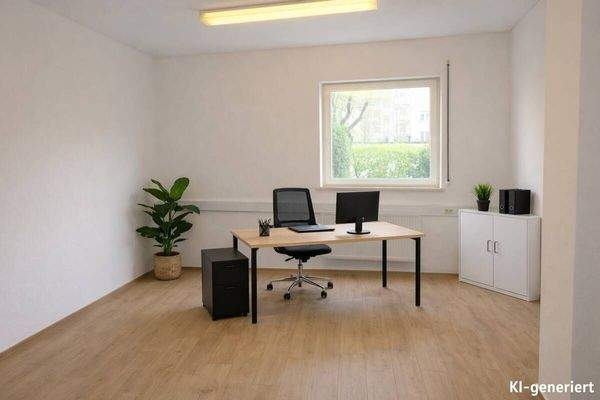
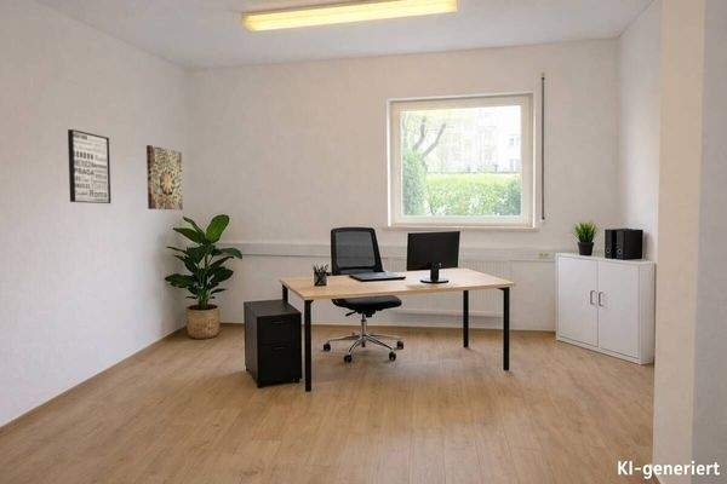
+ wall art (90, 168)
+ wall art (165, 179)
